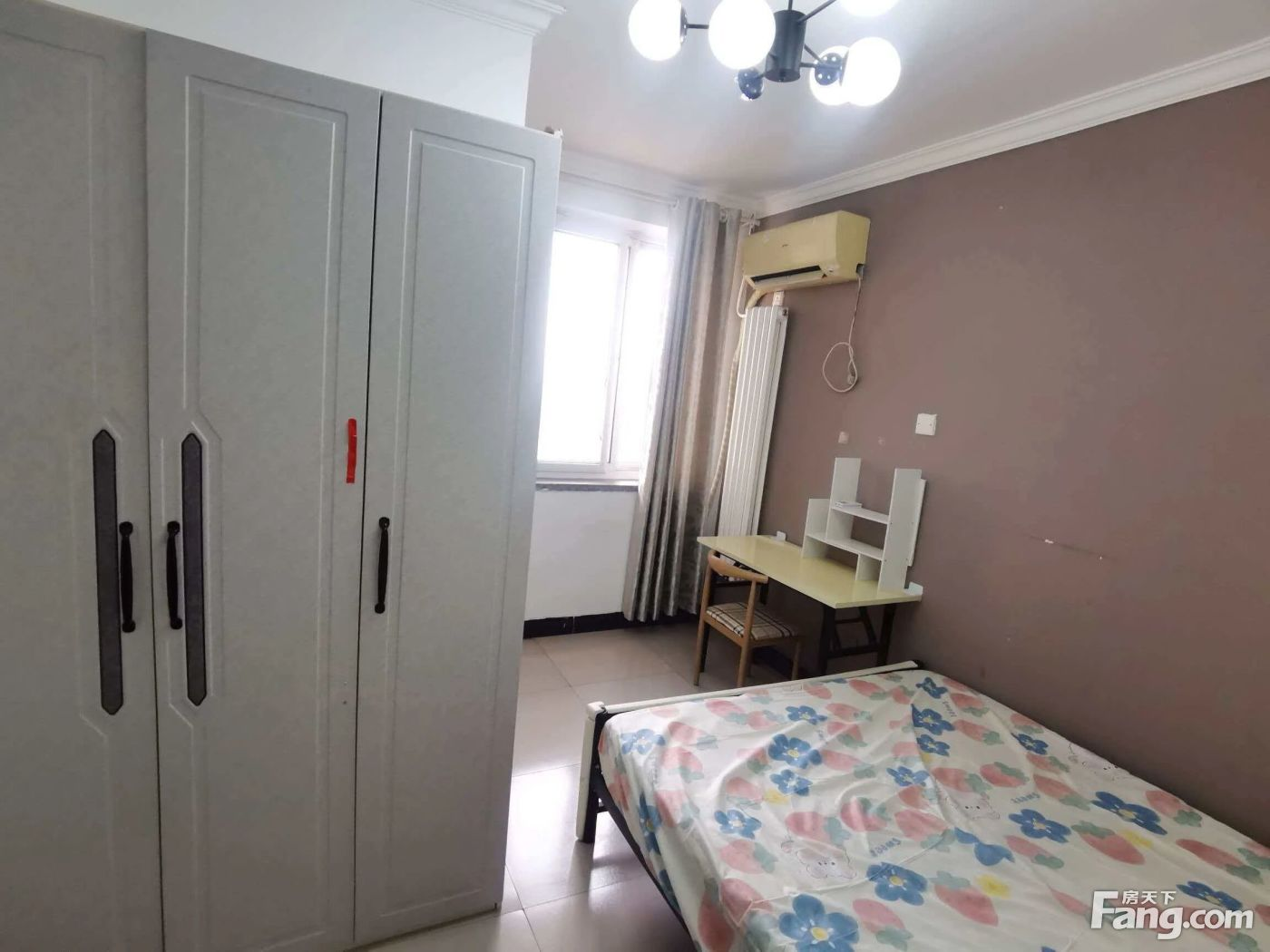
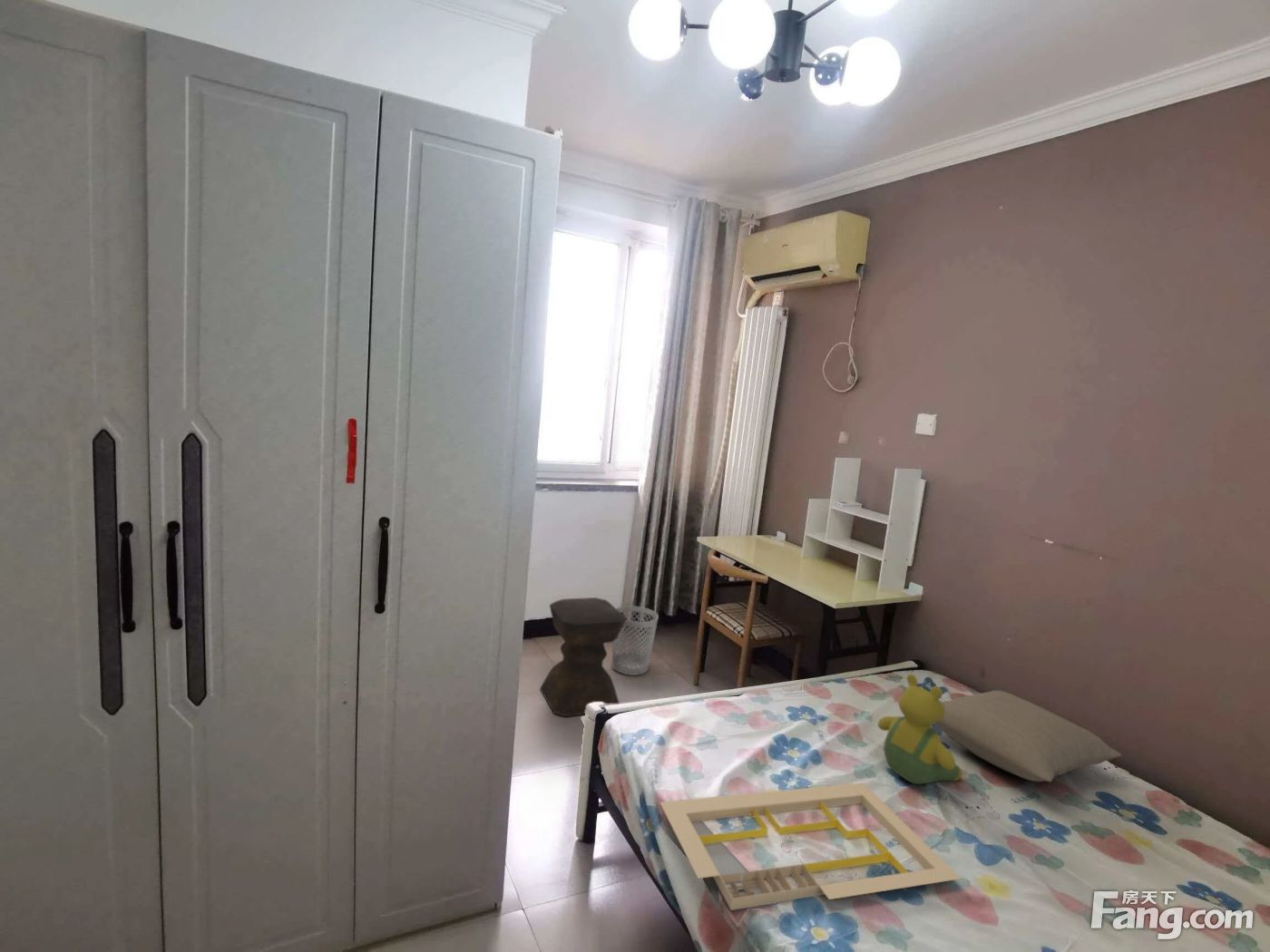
+ teddy bear (926, 726)
+ pillow (1016, 732)
+ serving tray (800, 831)
+ stool (583, 652)
+ wastebasket (632, 640)
